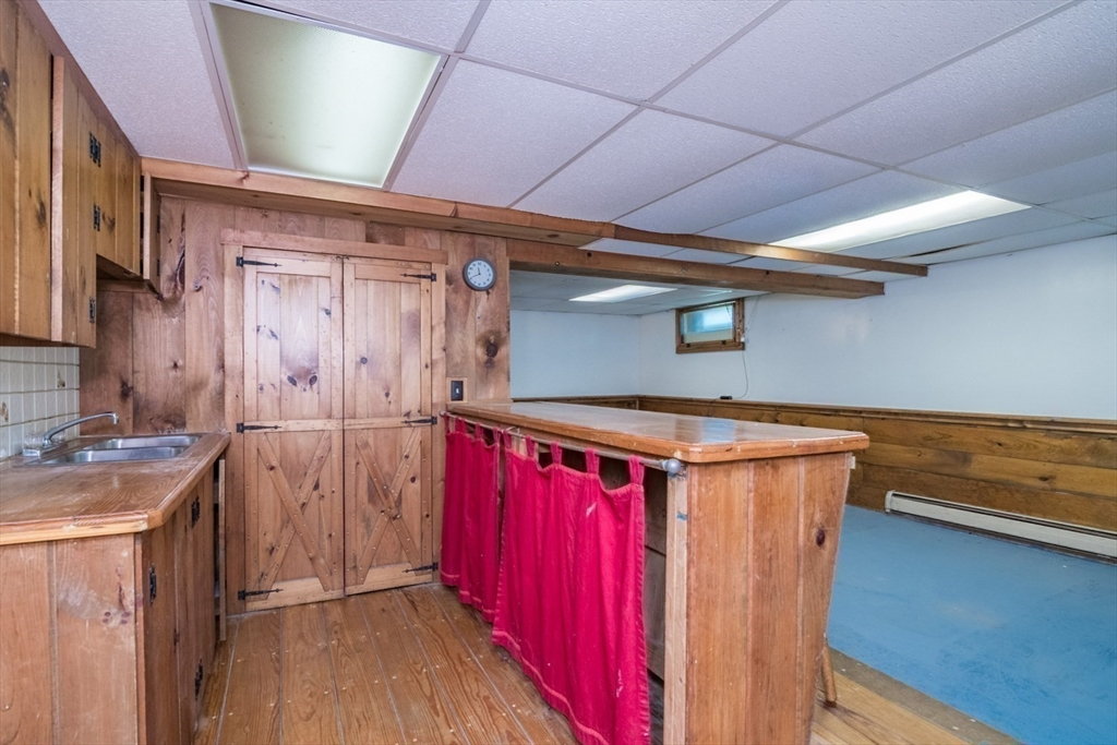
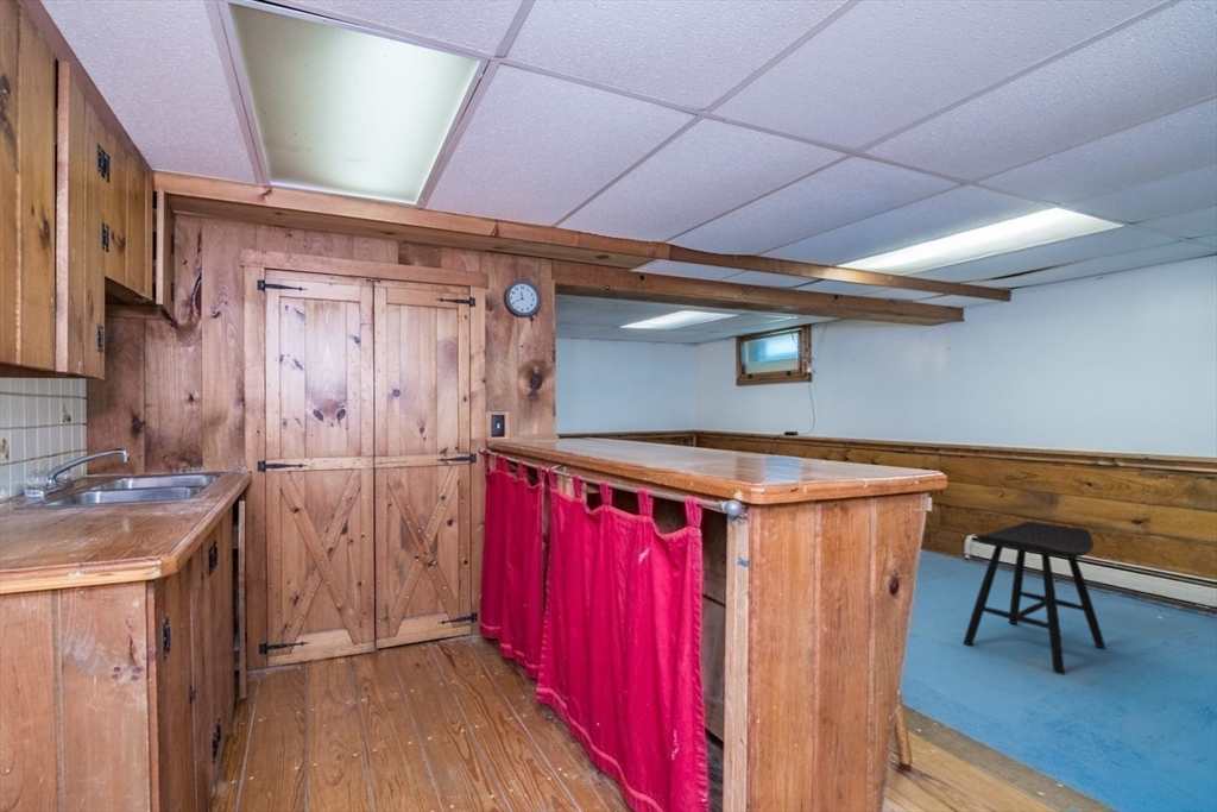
+ stool (1033, 593)
